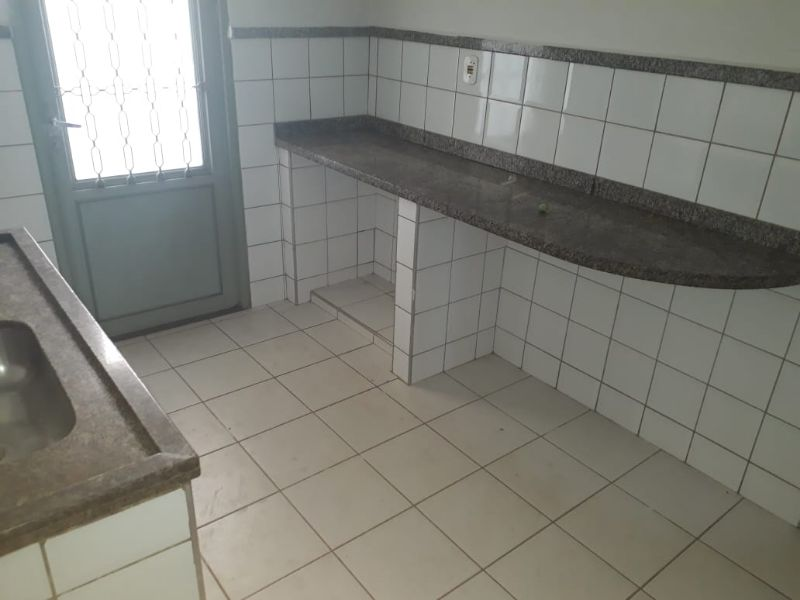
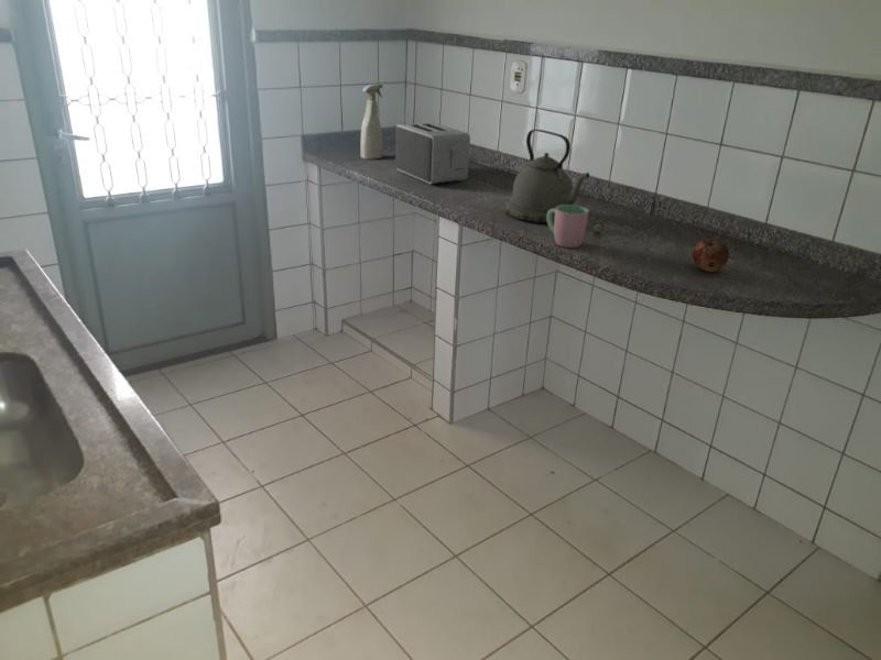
+ toaster (433, 153)
+ kettle (548, 174)
+ fruit (710, 254)
+ spray bottle (371, 121)
+ cup (565, 224)
